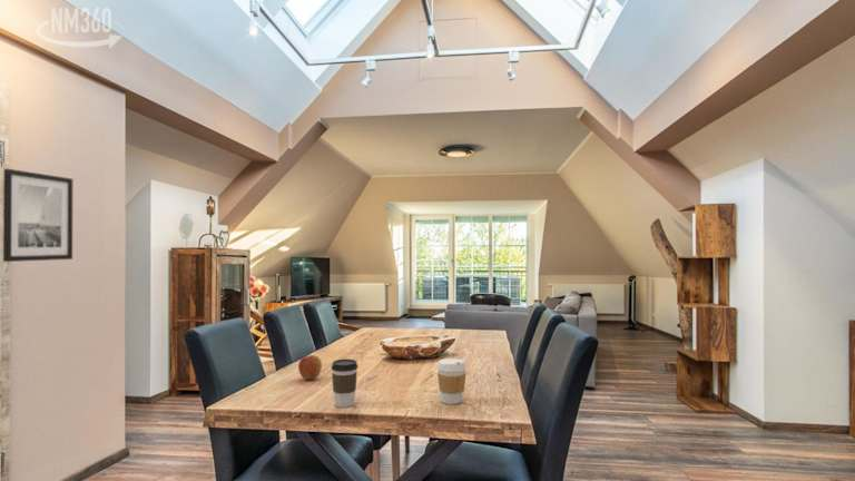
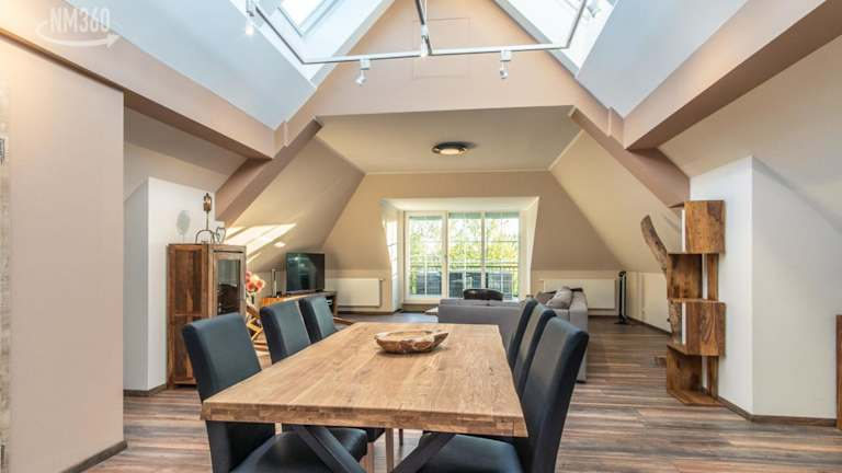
- apple (309, 366)
- wall art (40, 217)
- coffee cup (344, 382)
- coffee cup (451, 380)
